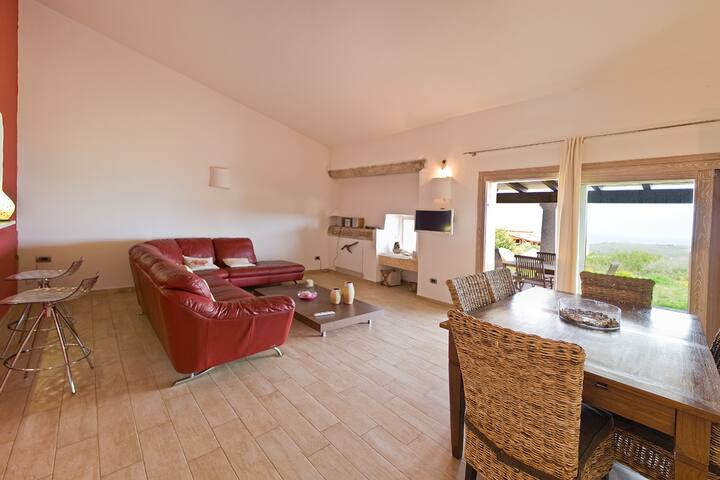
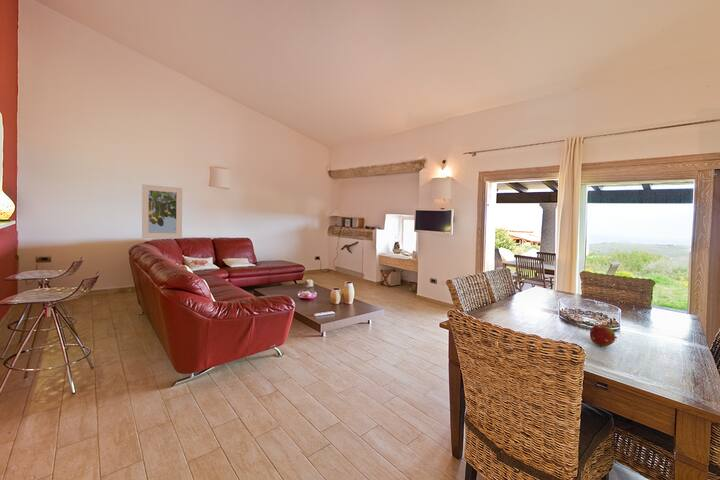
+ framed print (162, 212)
+ fruit (603, 335)
